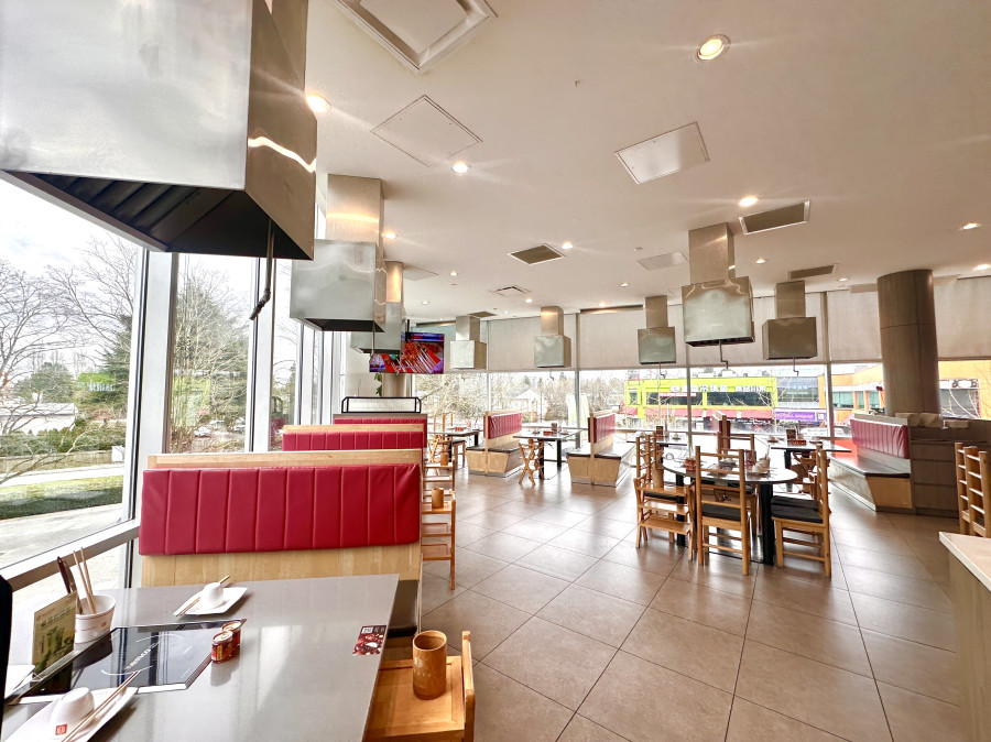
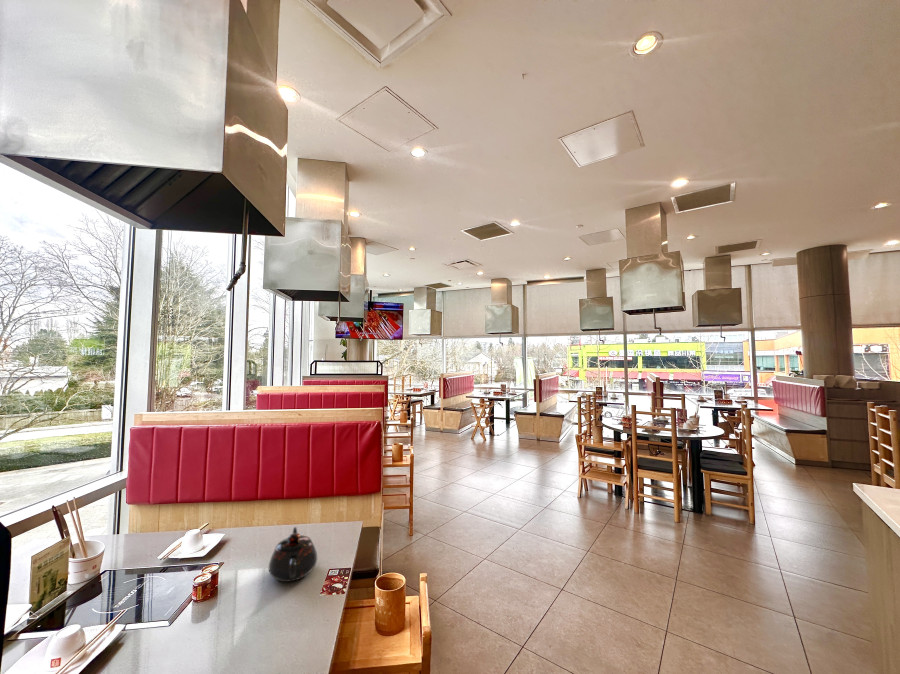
+ teapot (293, 552)
